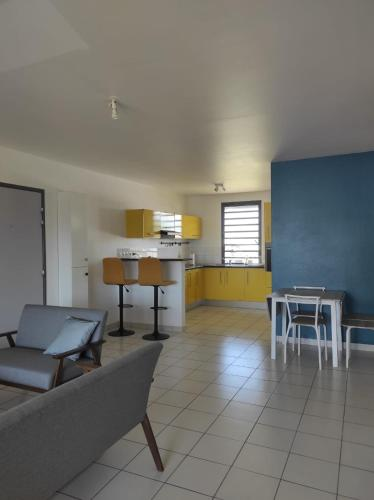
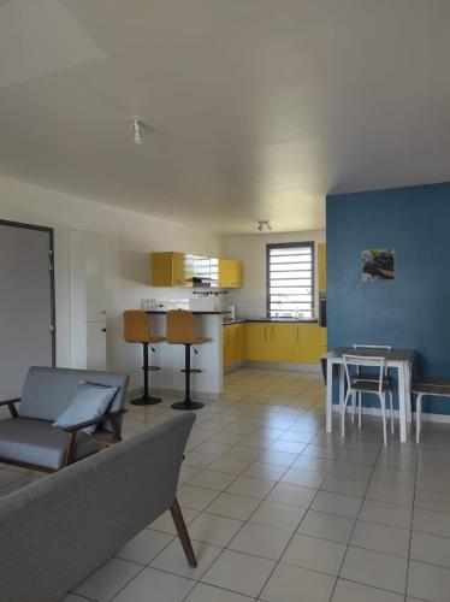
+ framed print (378, 265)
